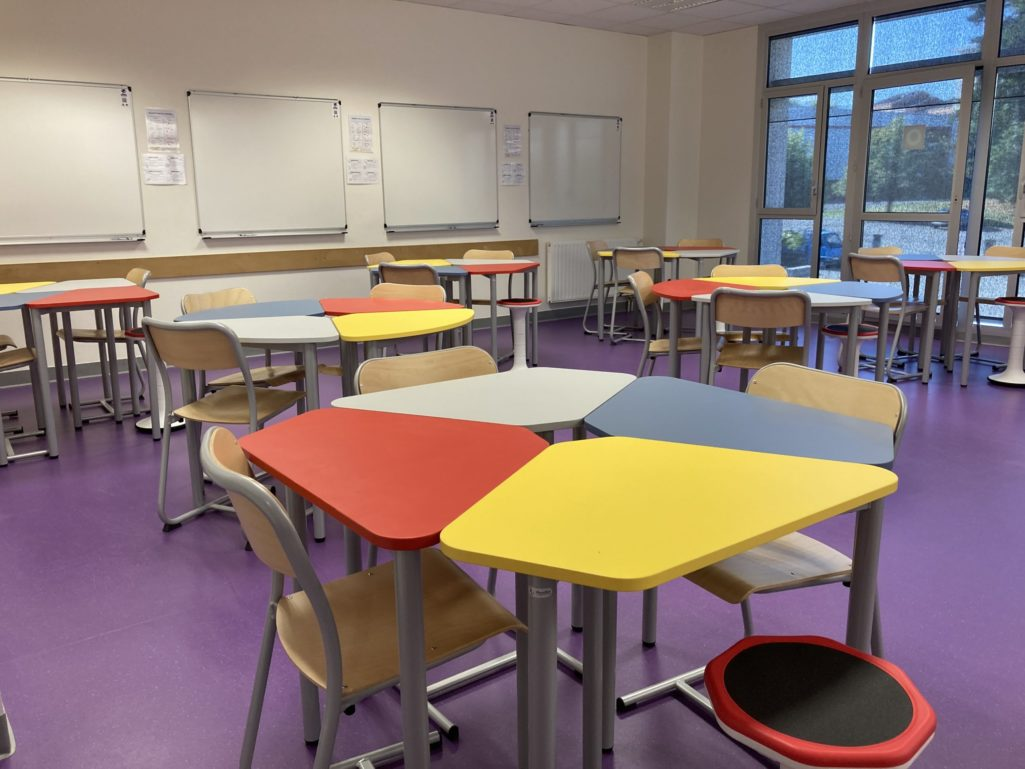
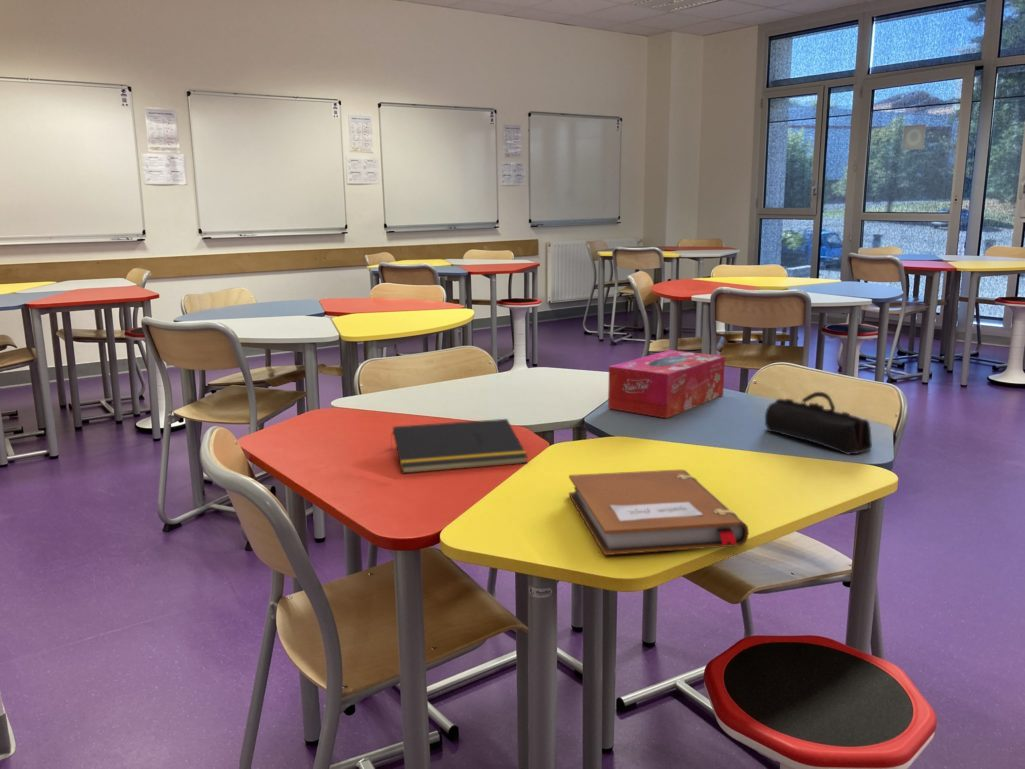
+ pencil case (816, 416)
+ notepad (458, 444)
+ tissue box (668, 381)
+ notebook (652, 508)
